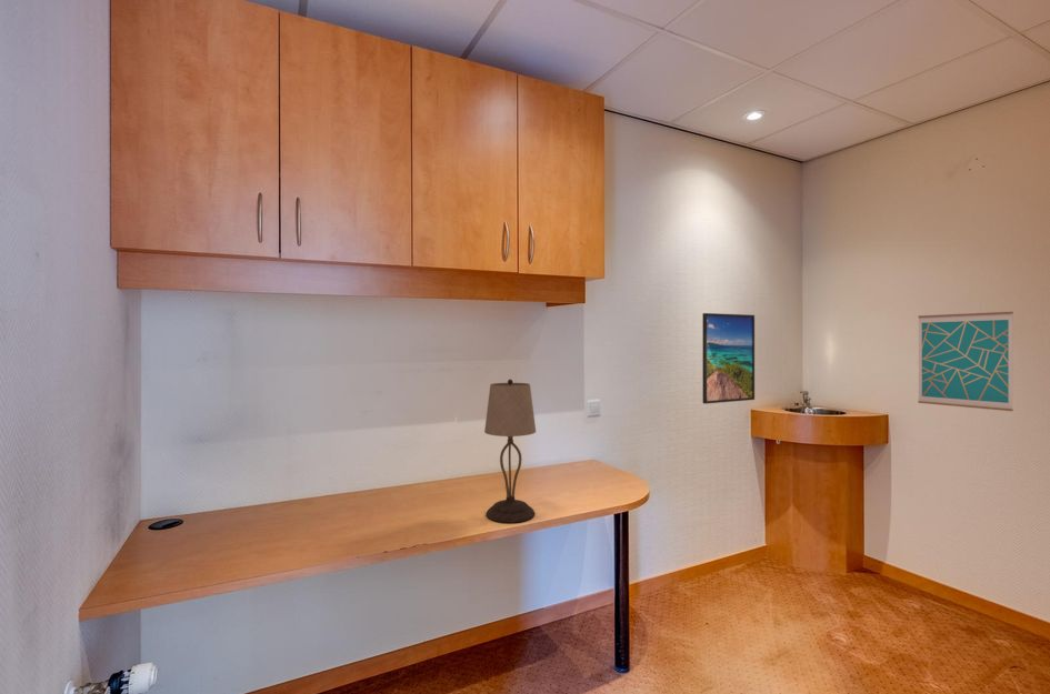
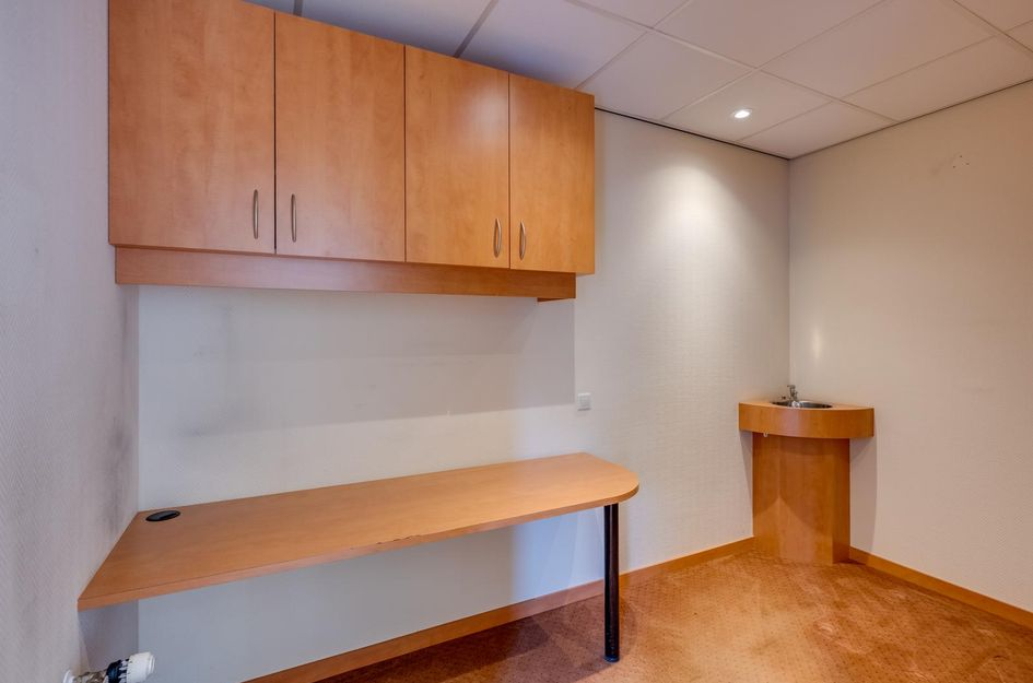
- wall art (962, 360)
- table lamp (510, 446)
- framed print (729, 358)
